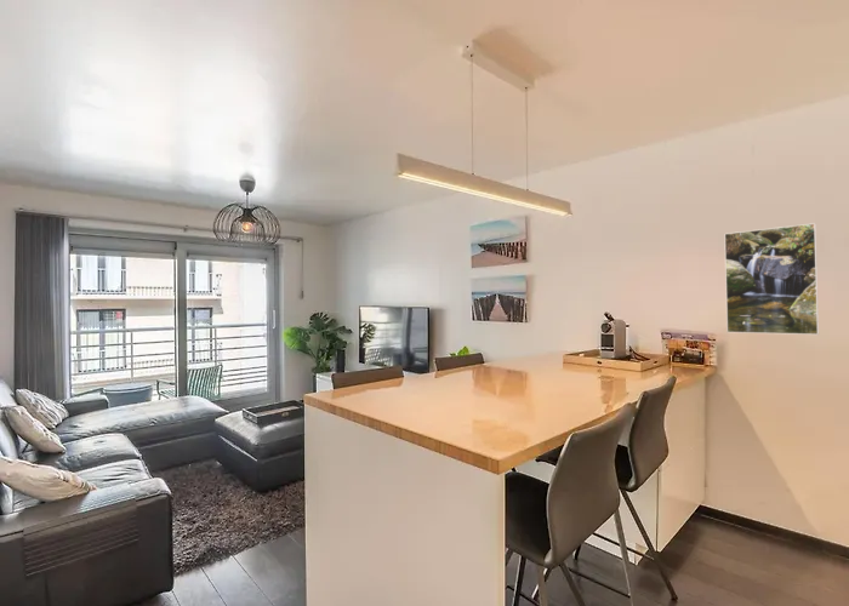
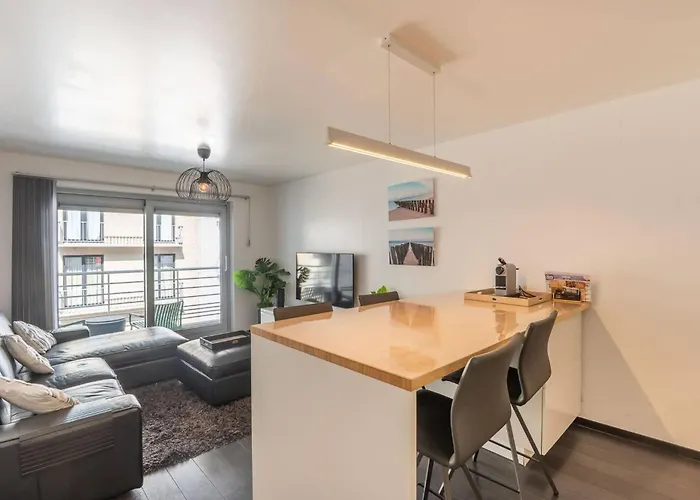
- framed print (768, 280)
